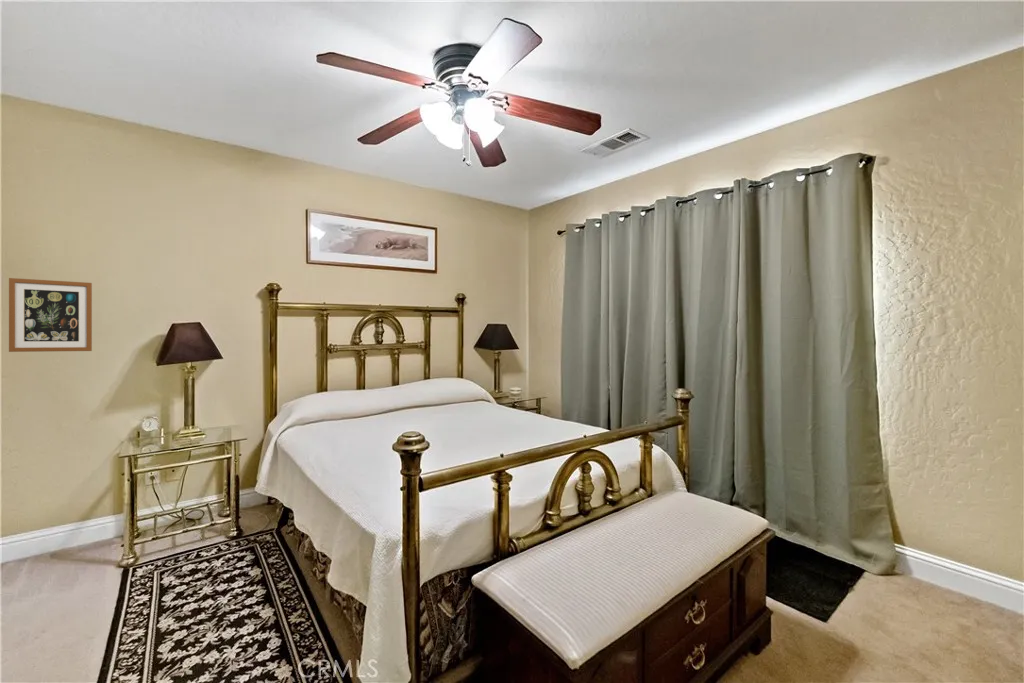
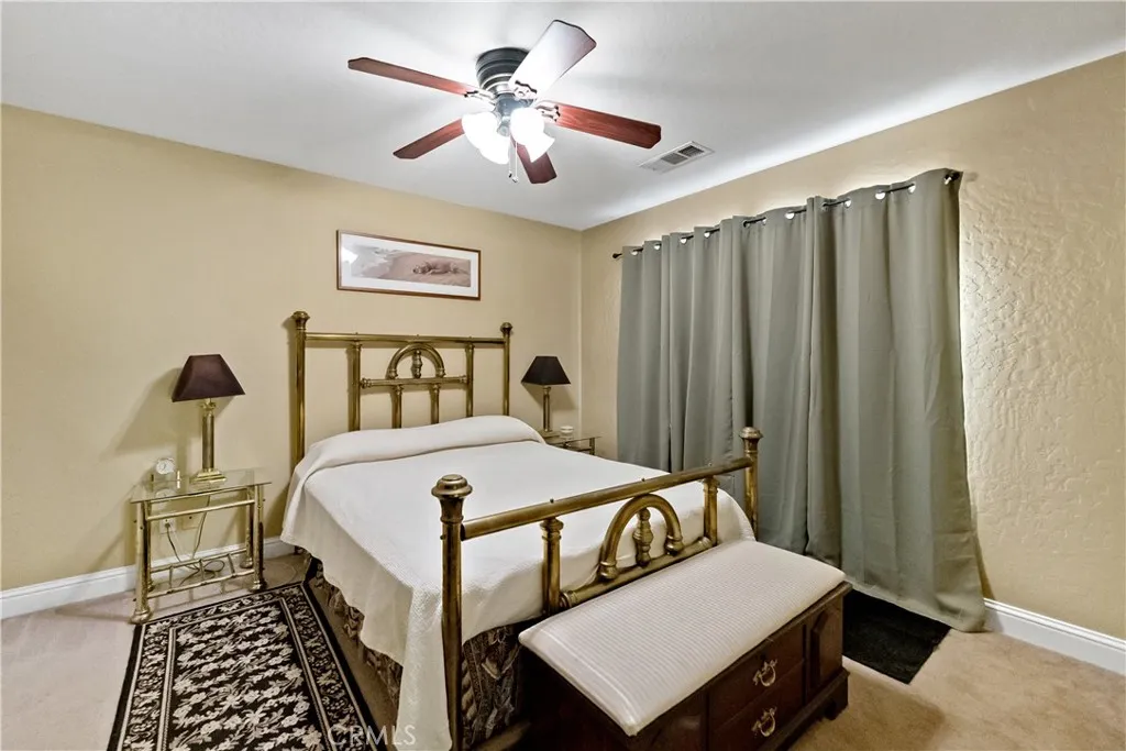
- wall art (52, 315)
